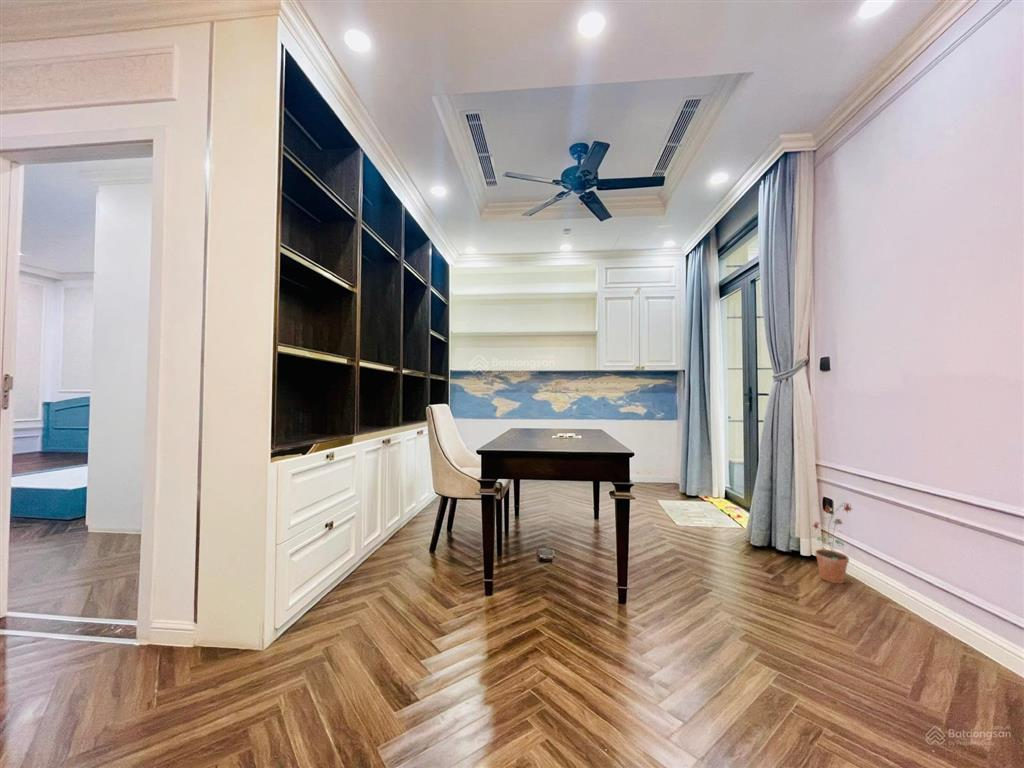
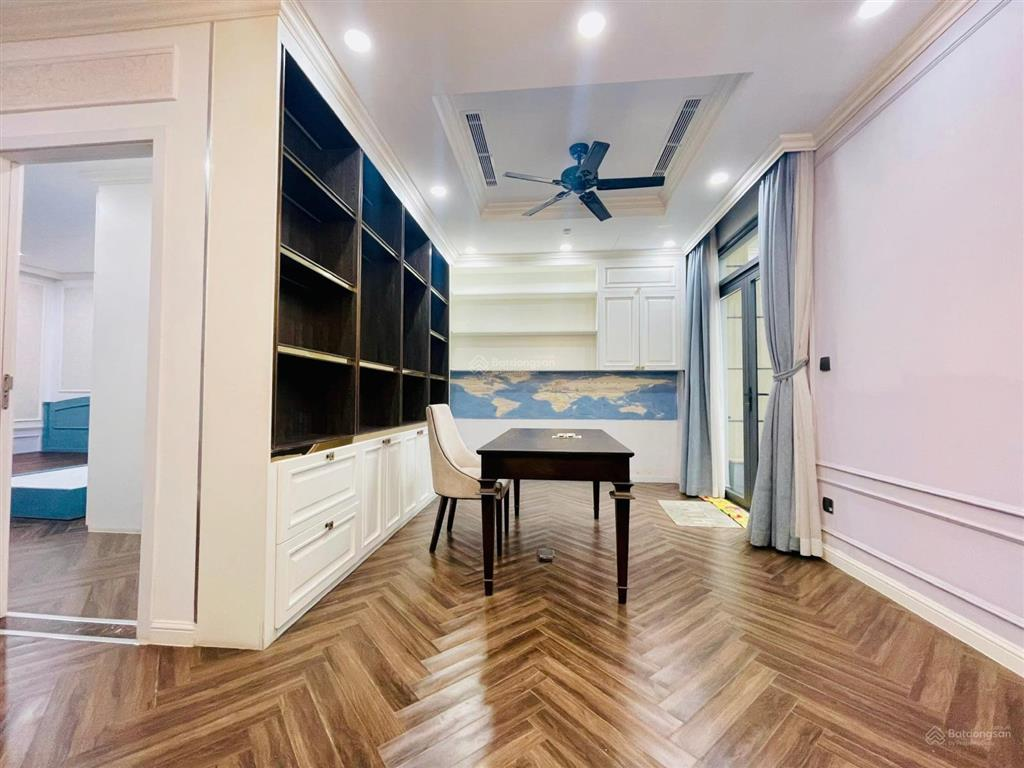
- potted plant (828, 539)
